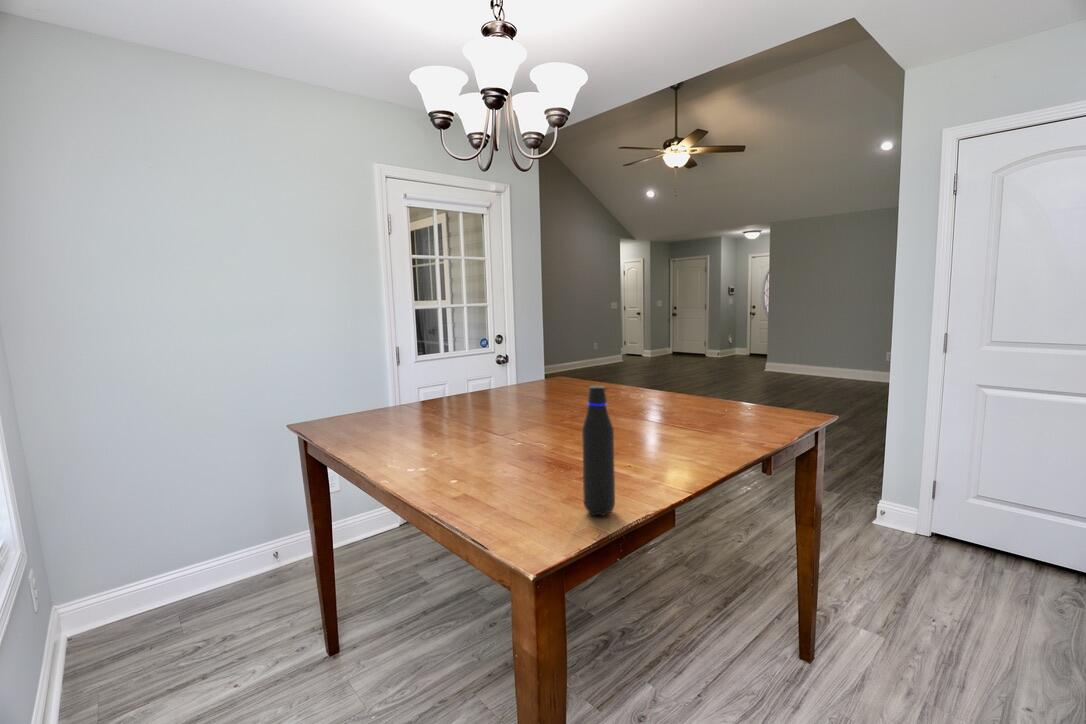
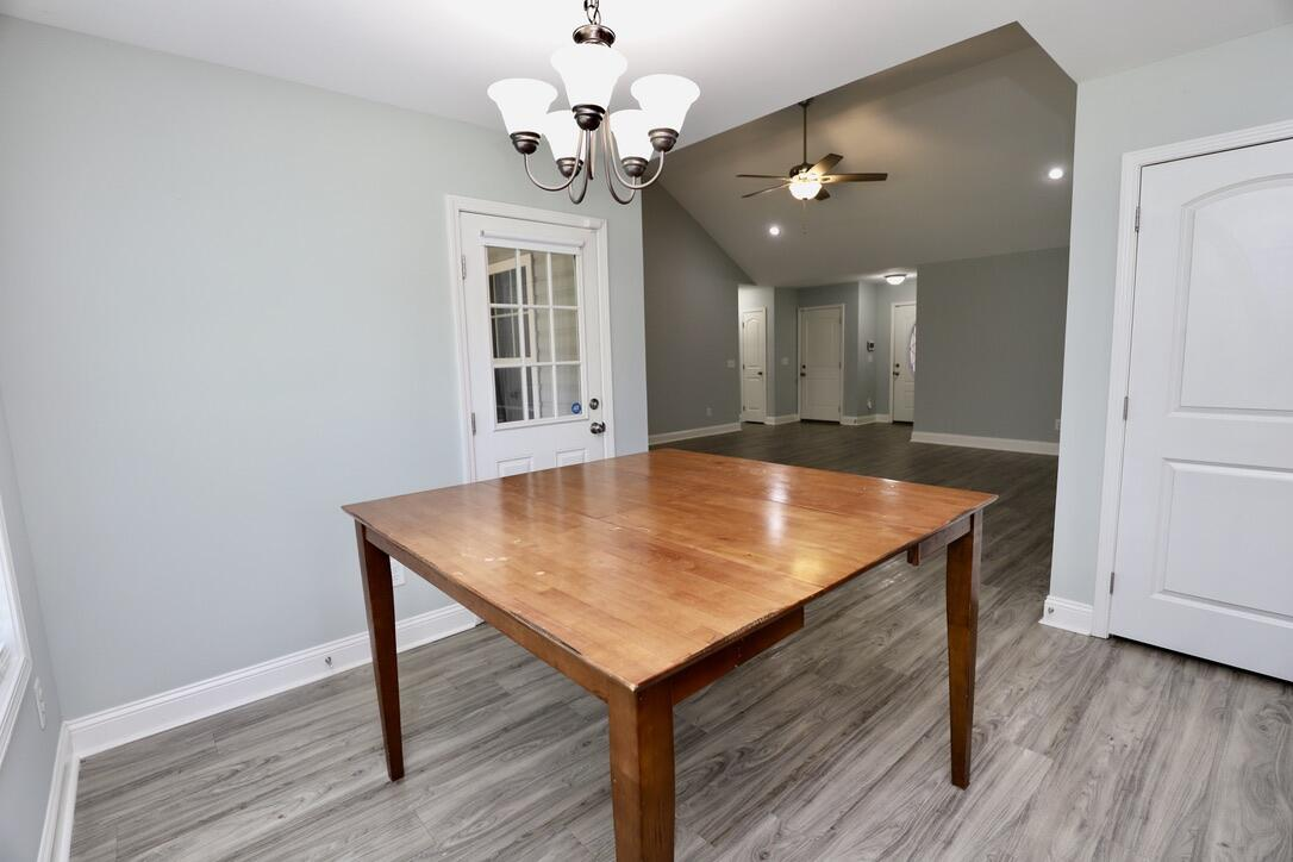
- water bottle (598, 450)
